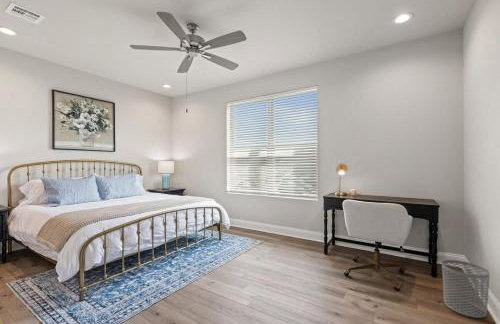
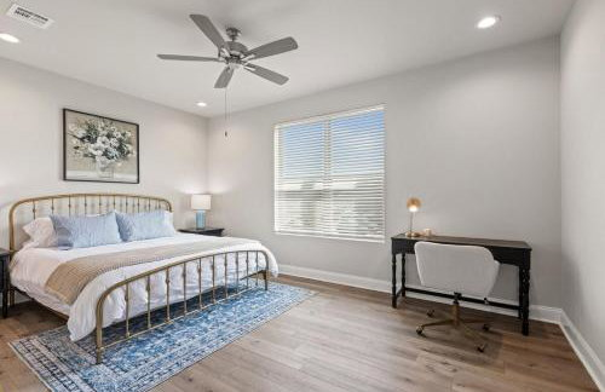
- waste bin (464, 288)
